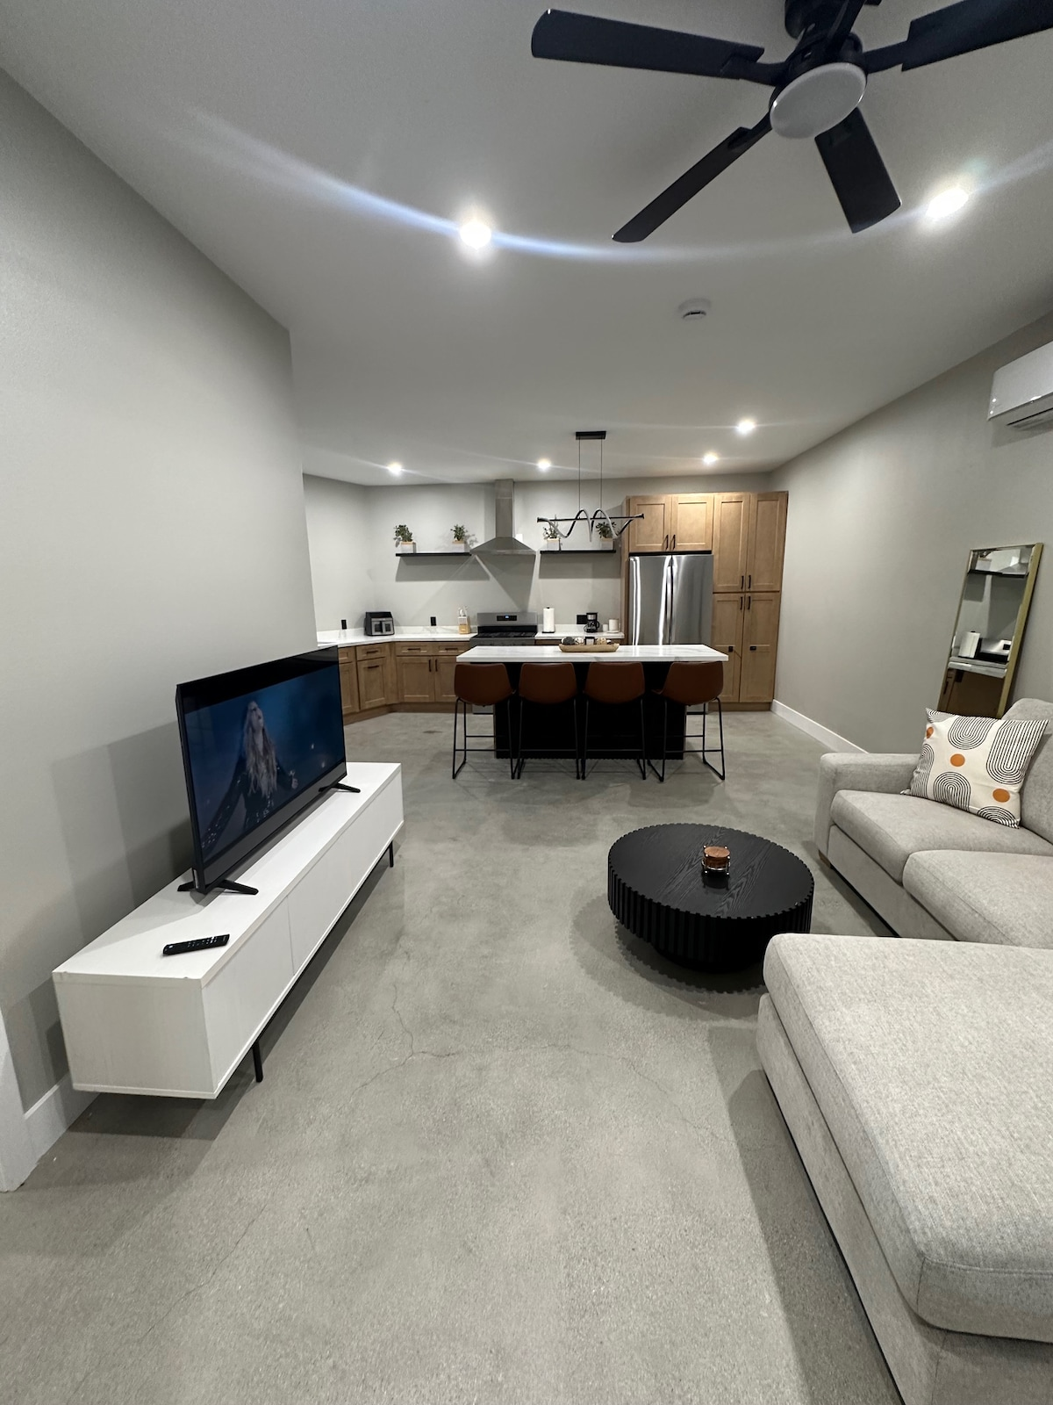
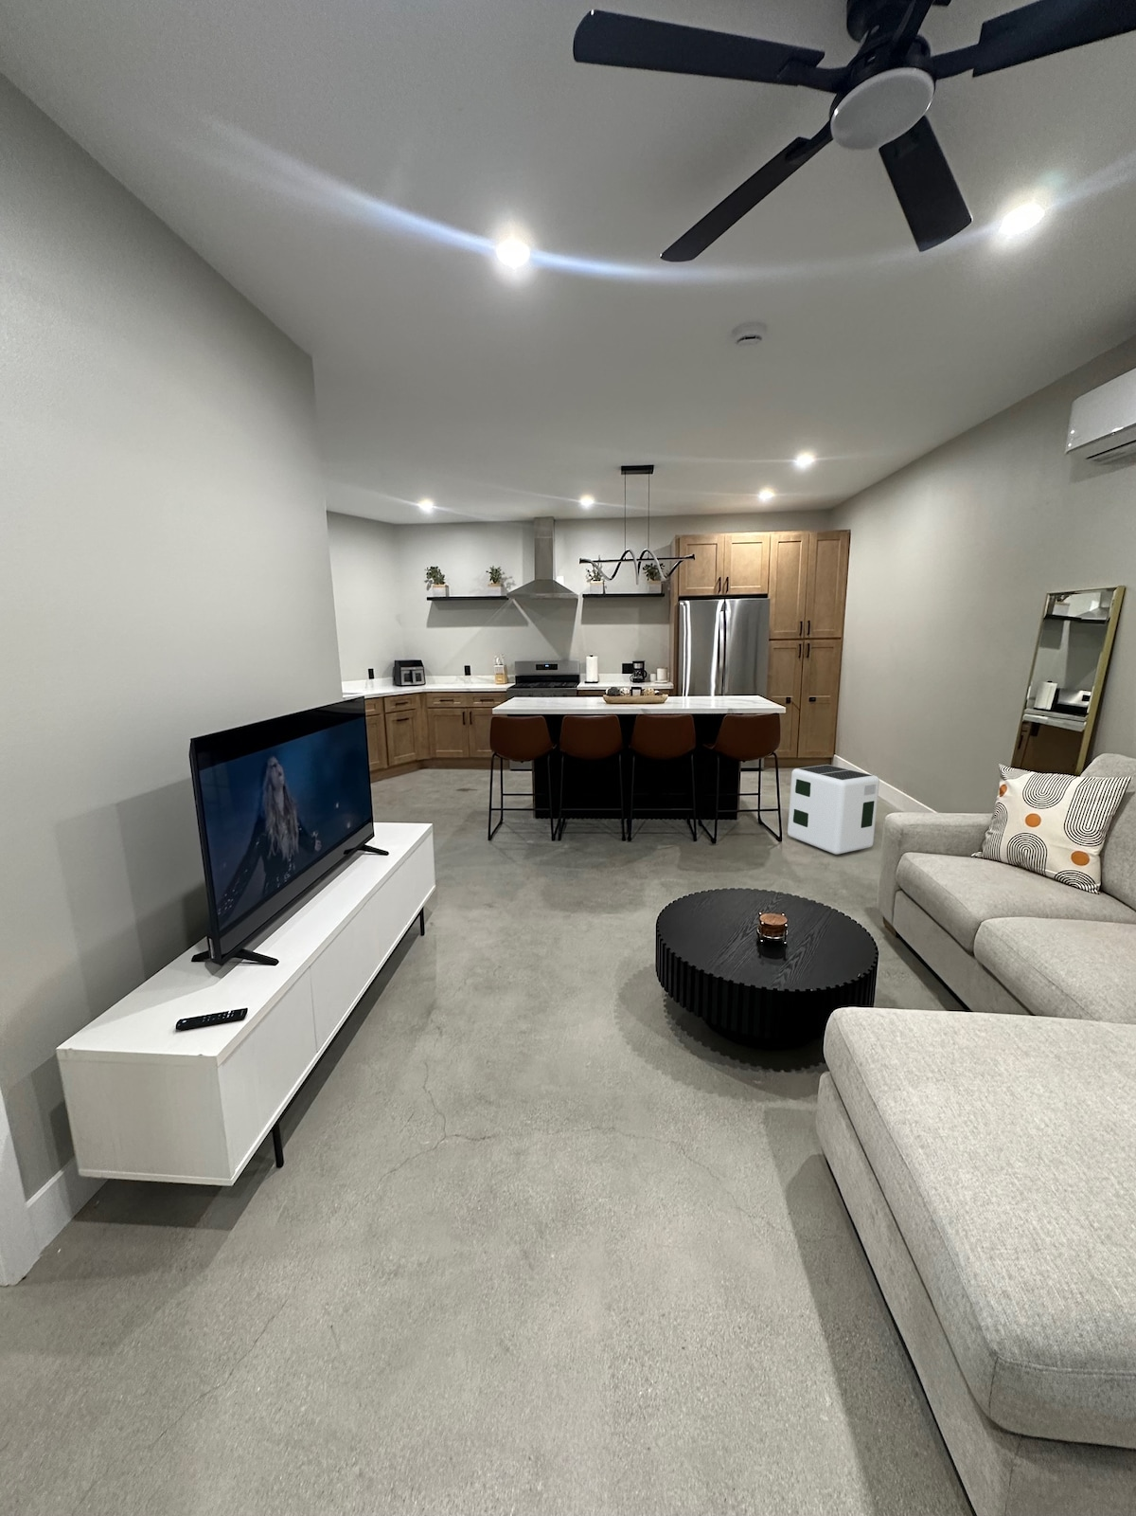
+ air purifier (832, 808)
